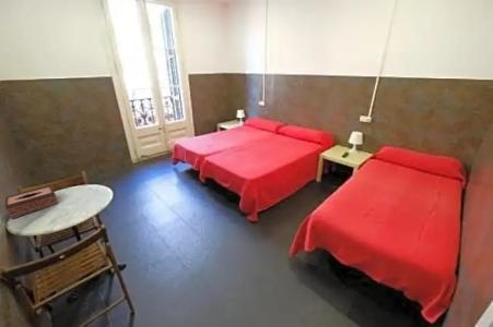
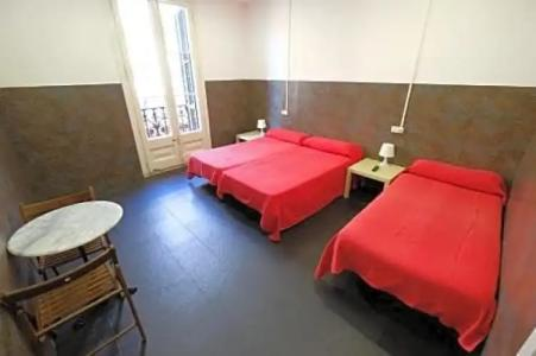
- tissue box (32, 201)
